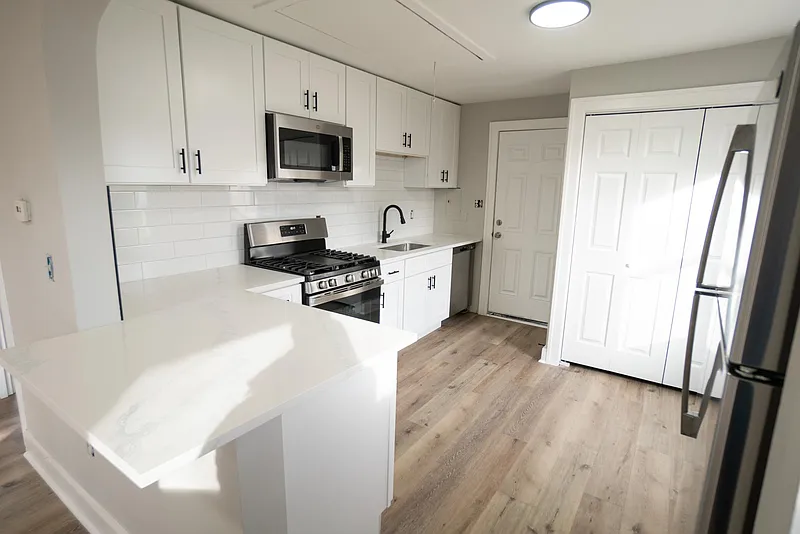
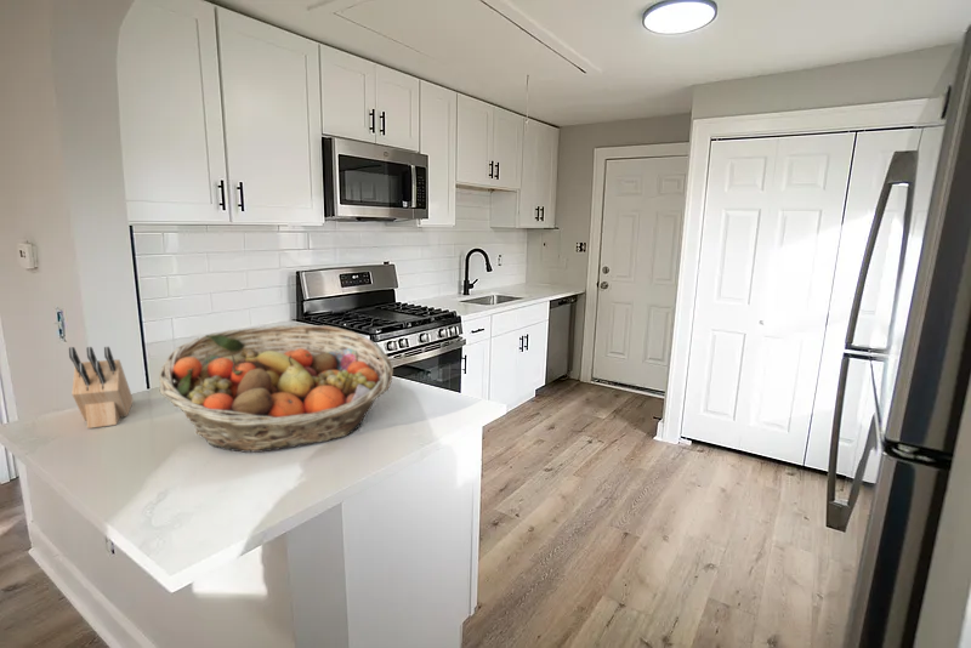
+ fruit basket (285, 381)
+ knife block (102, 379)
